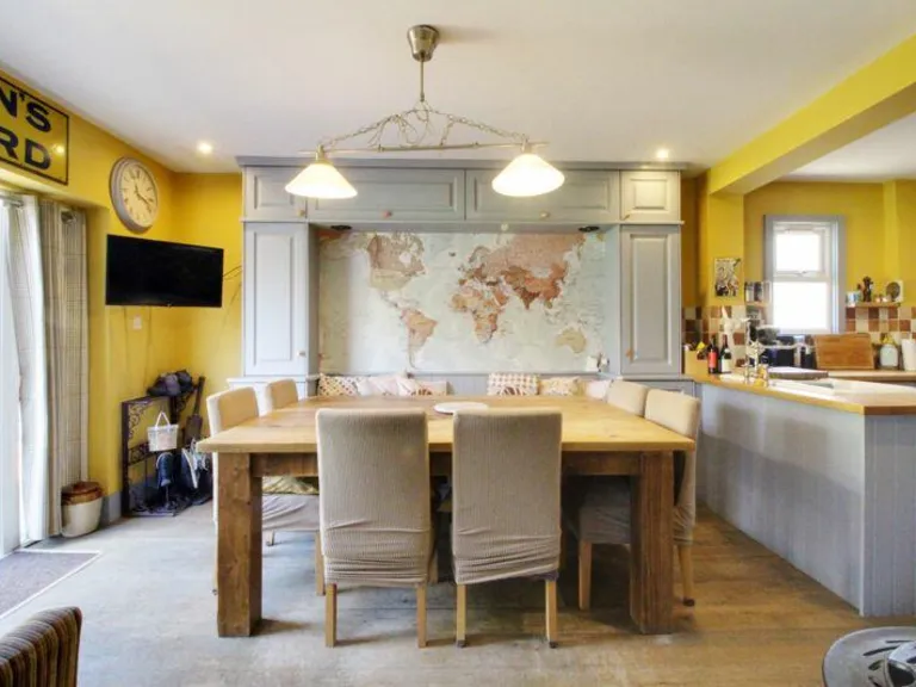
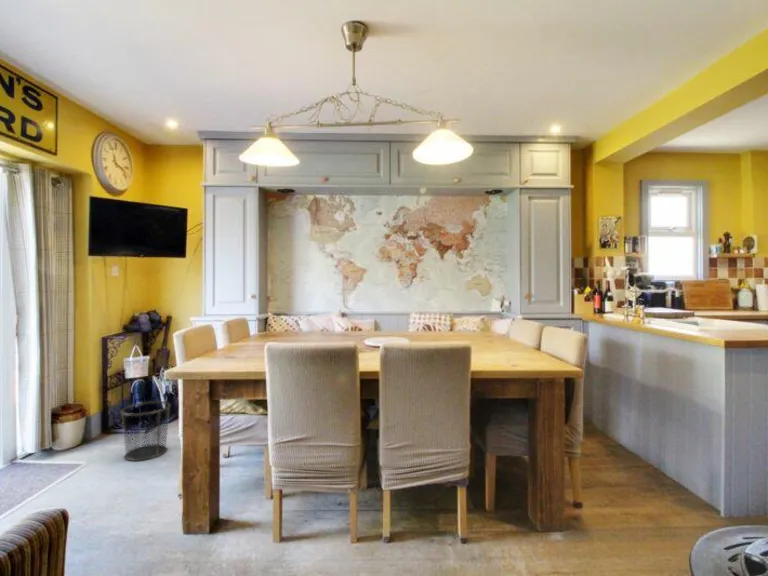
+ waste bin (146, 429)
